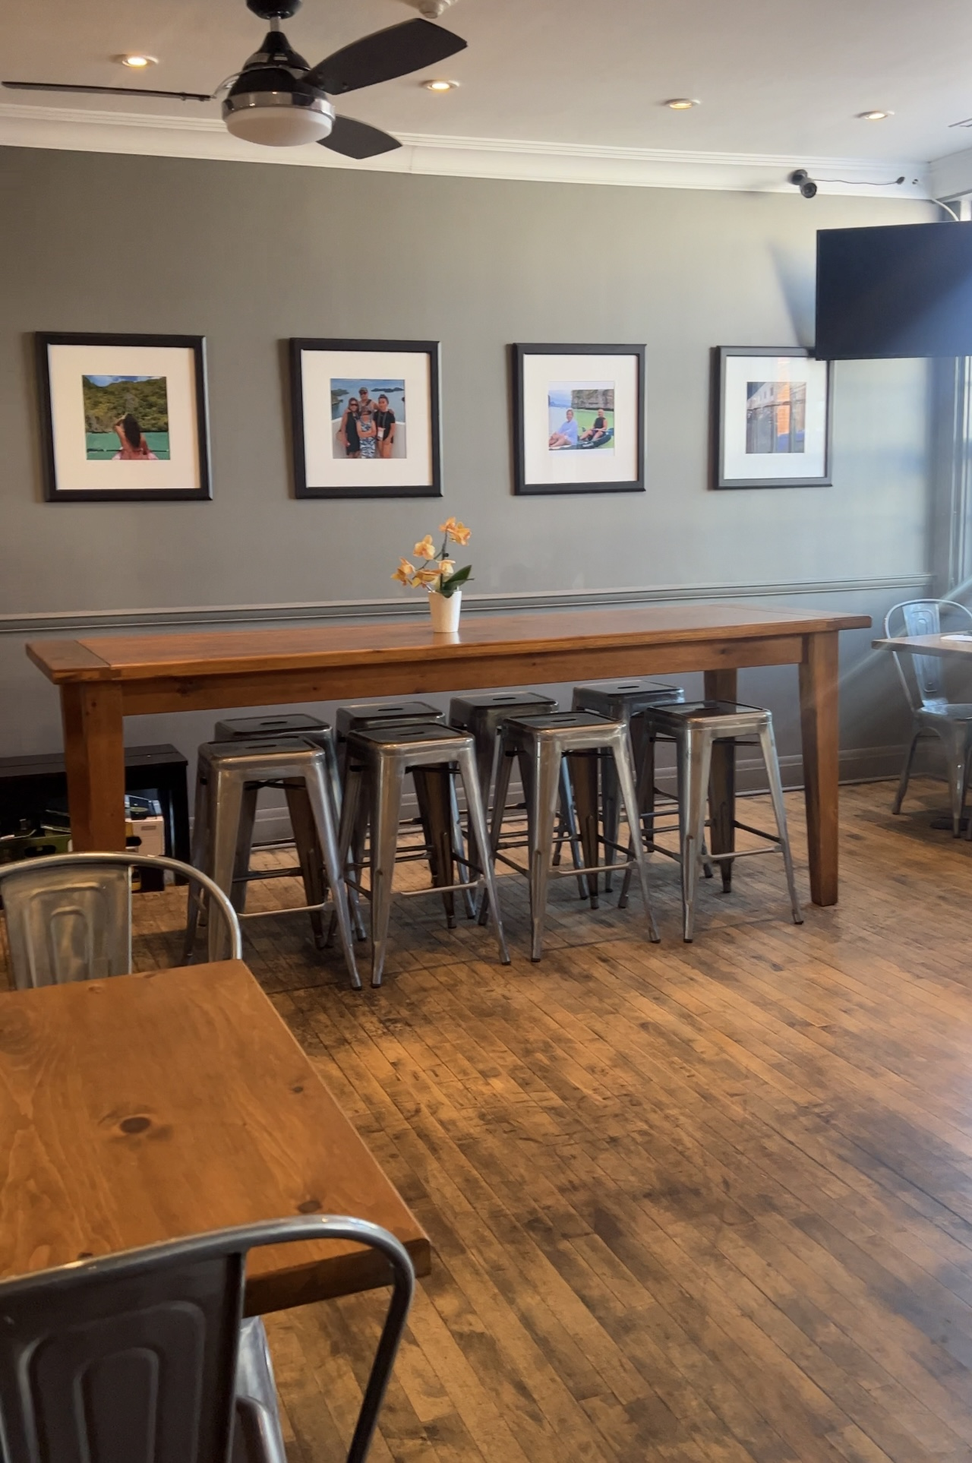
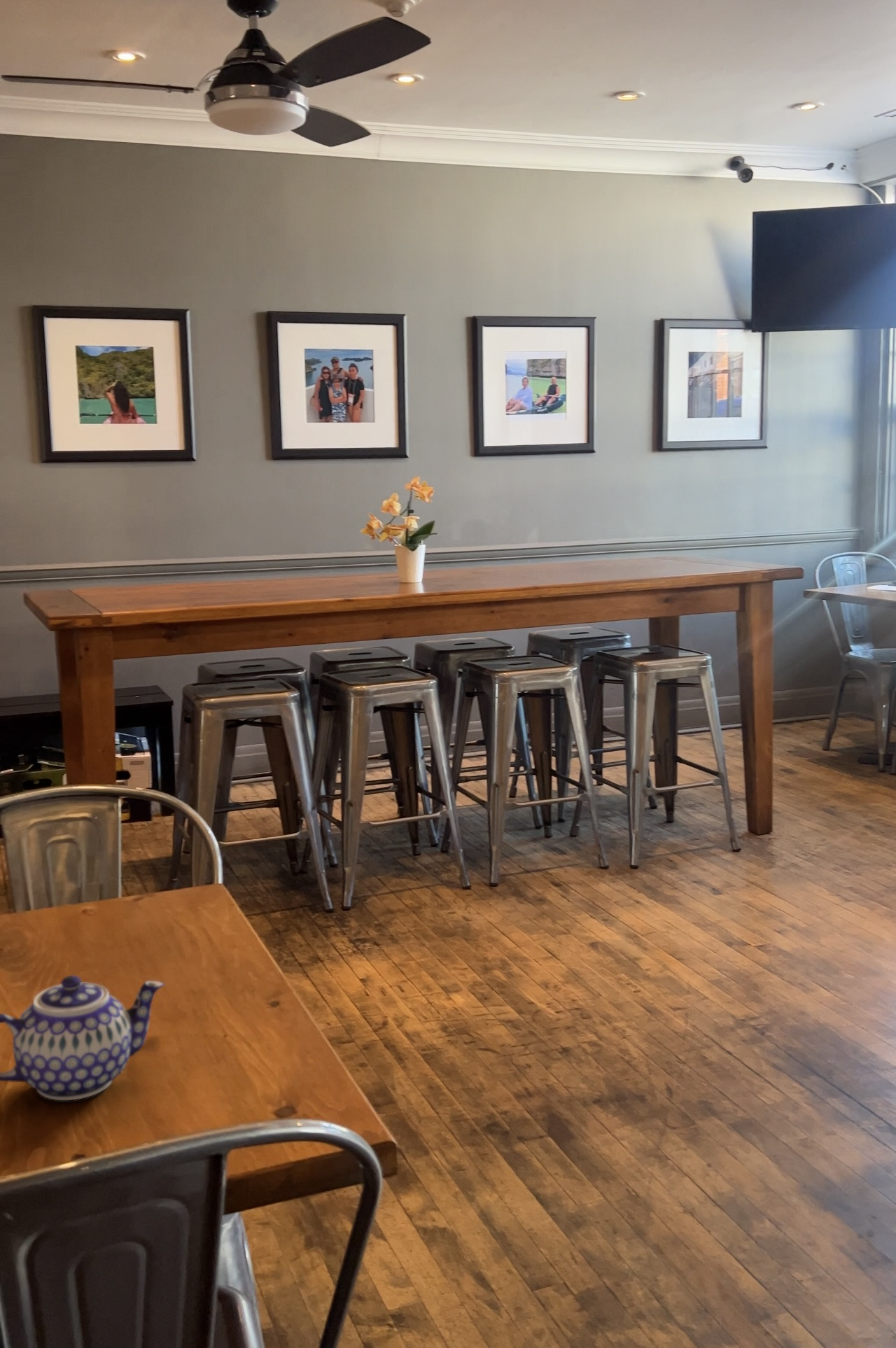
+ teapot (74, 1030)
